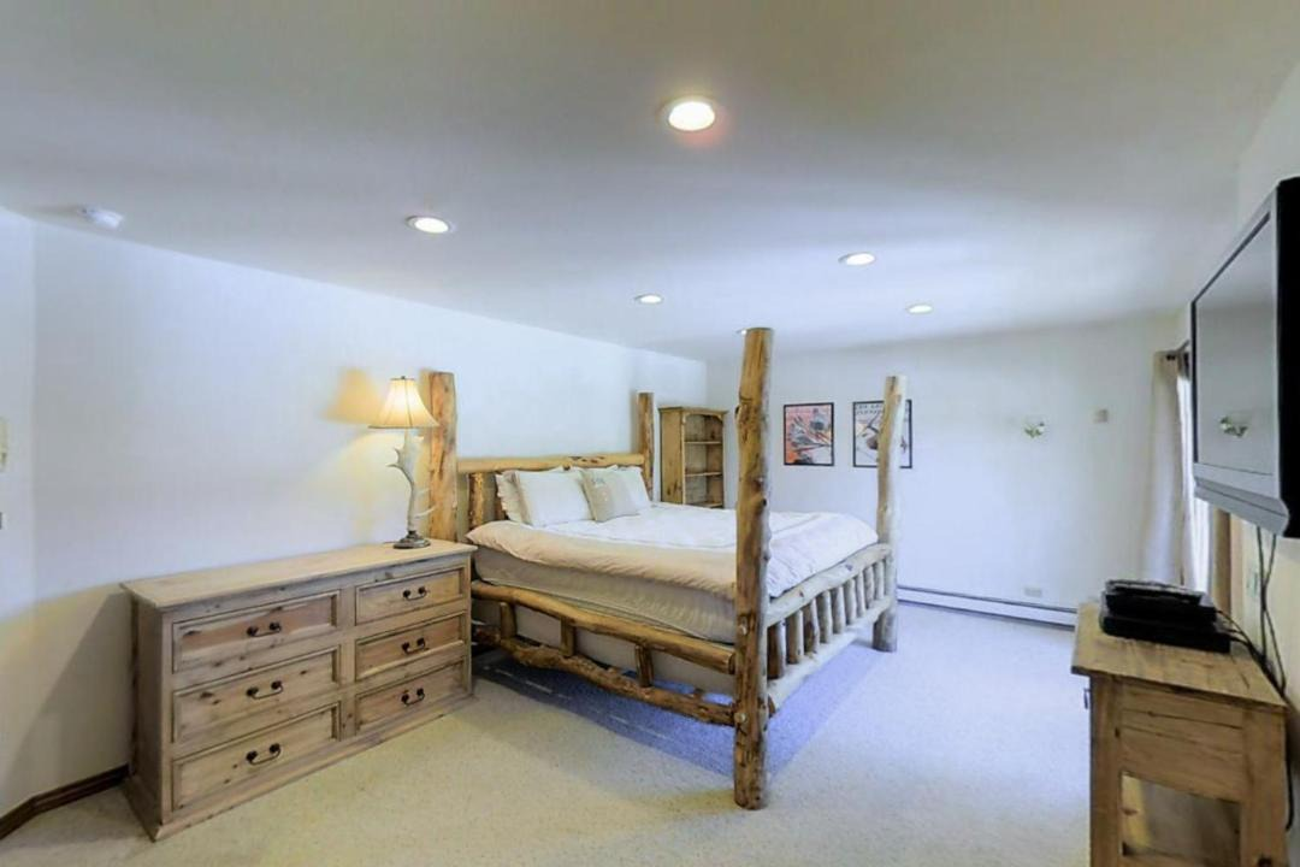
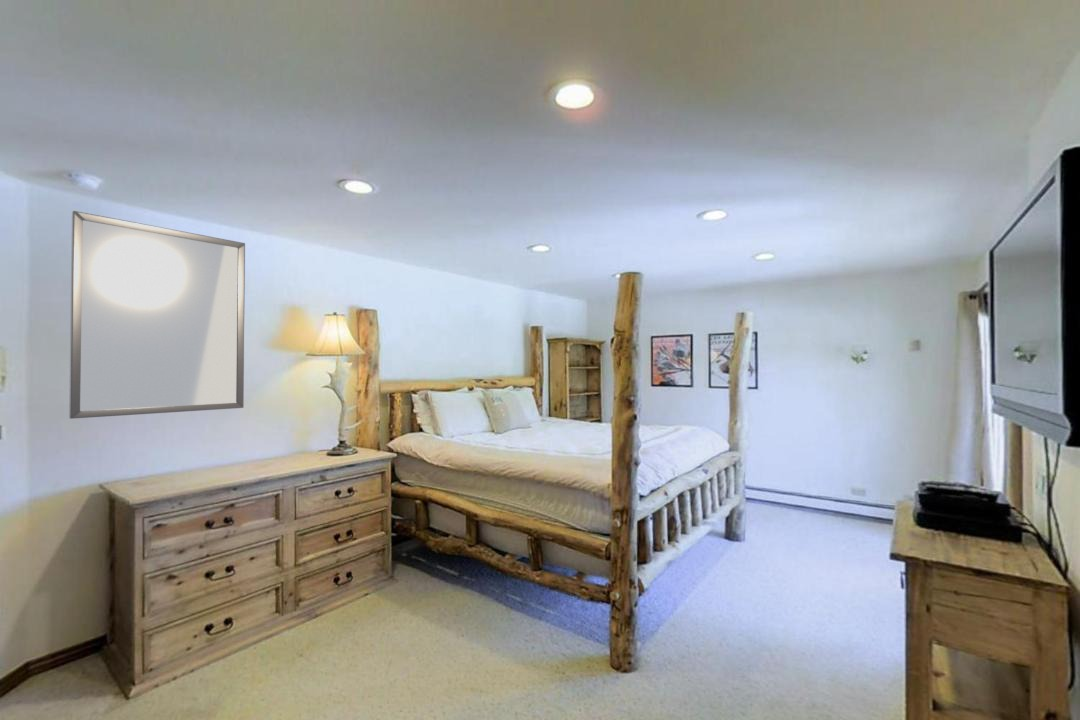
+ home mirror (167, 320)
